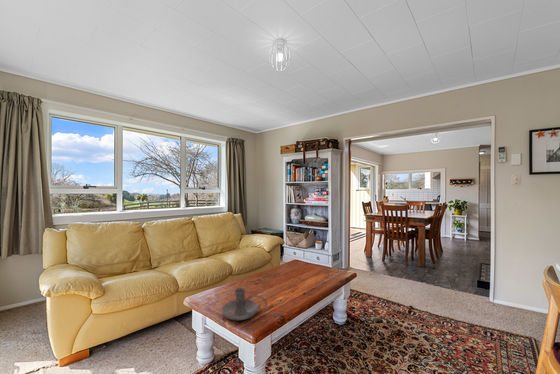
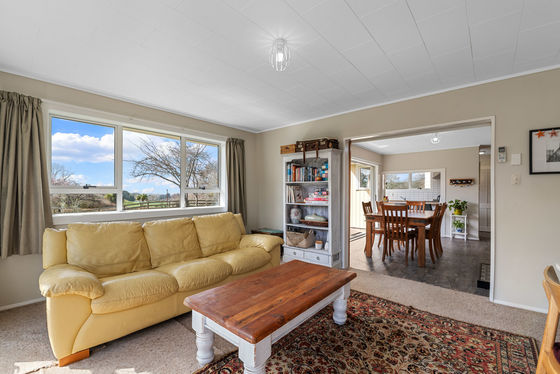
- candle holder (244, 302)
